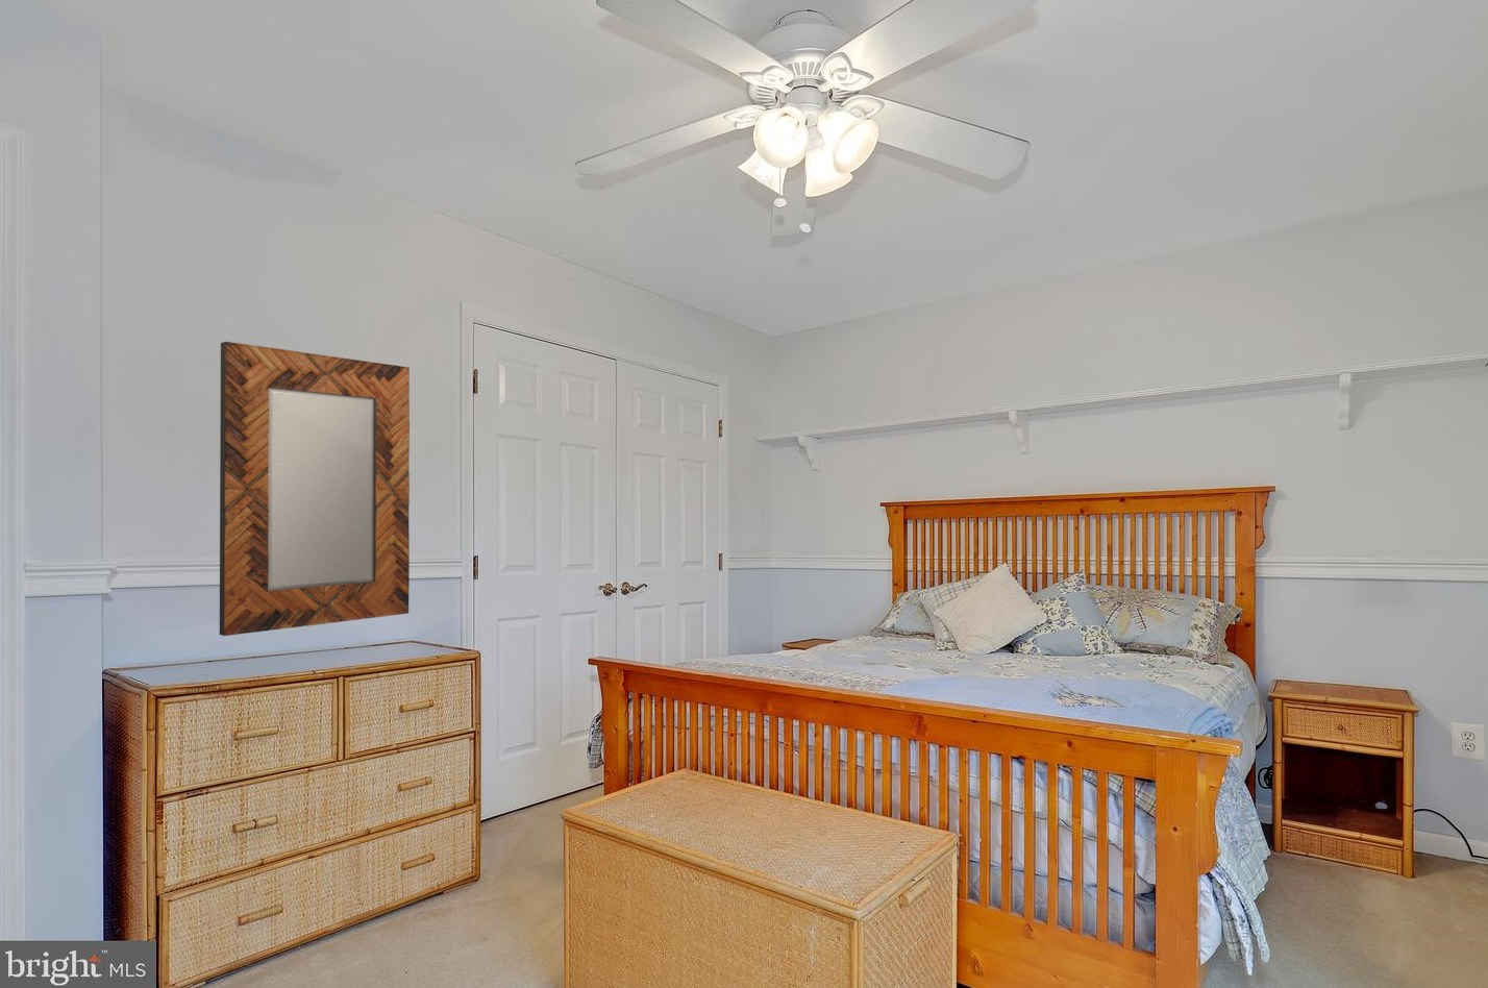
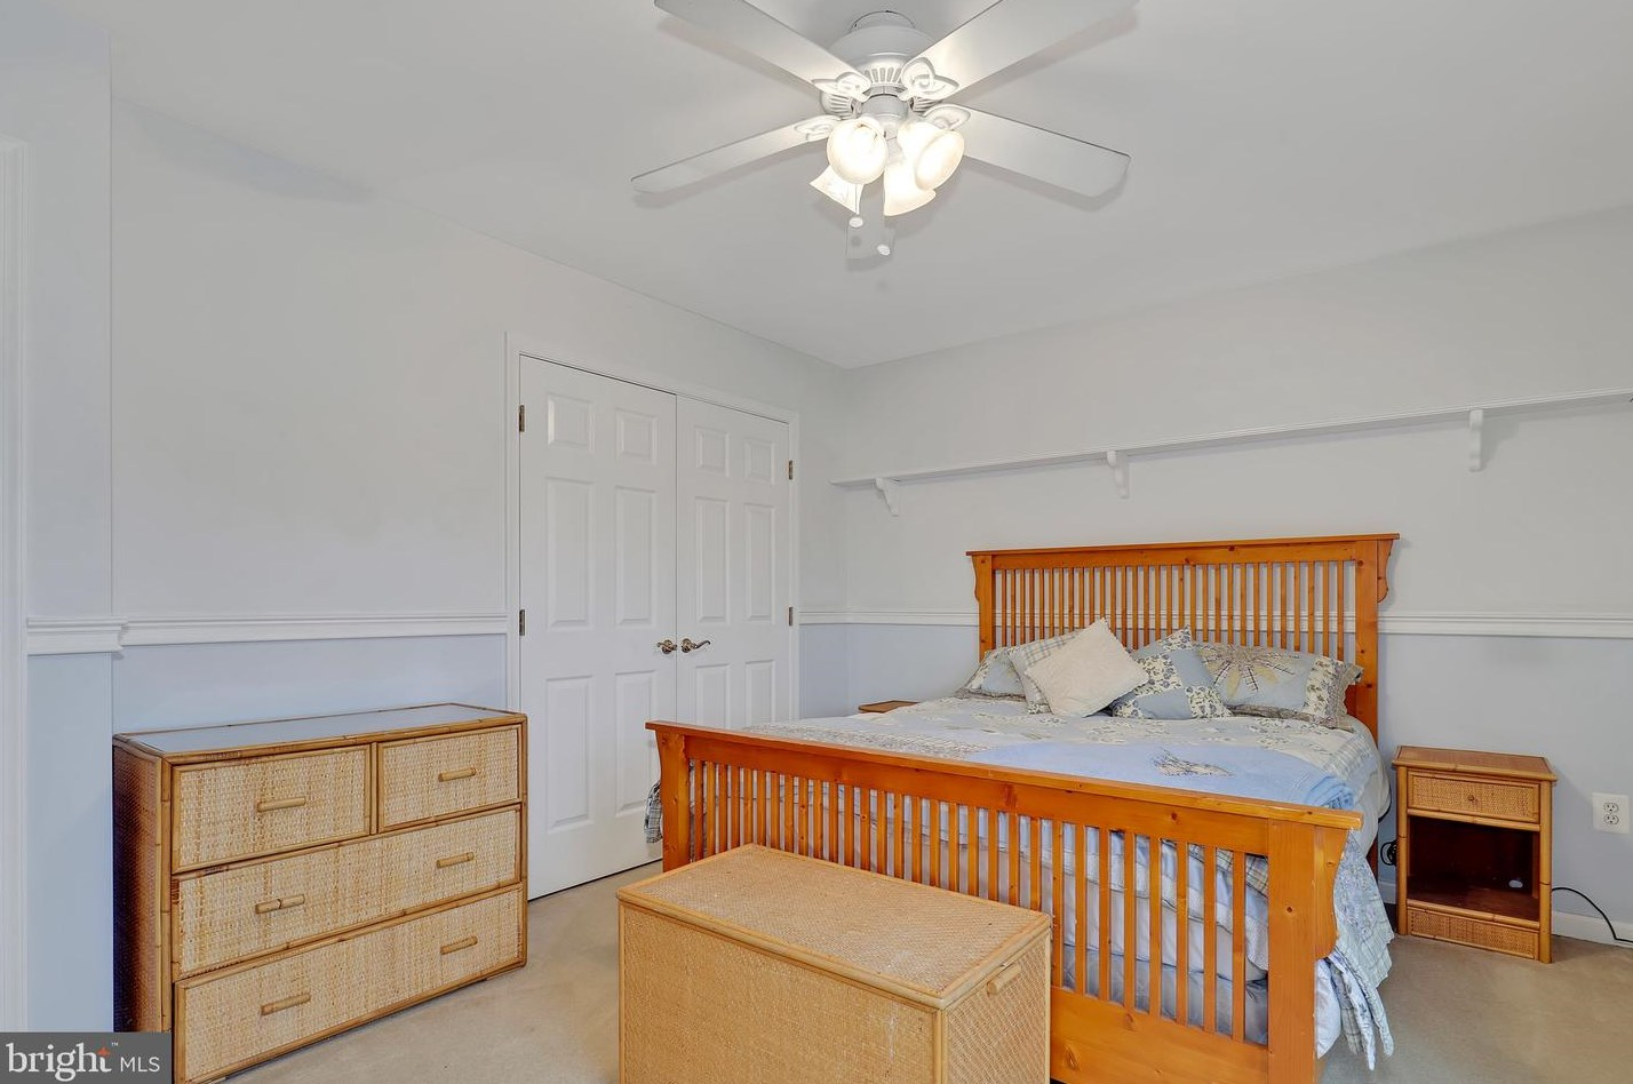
- home mirror (322, 488)
